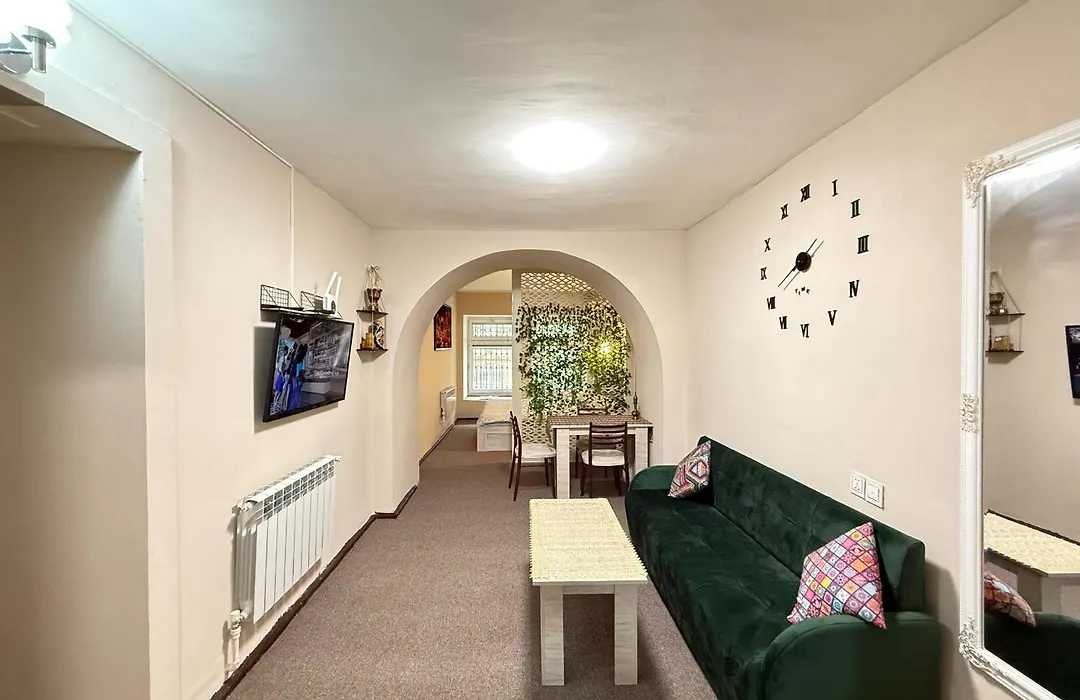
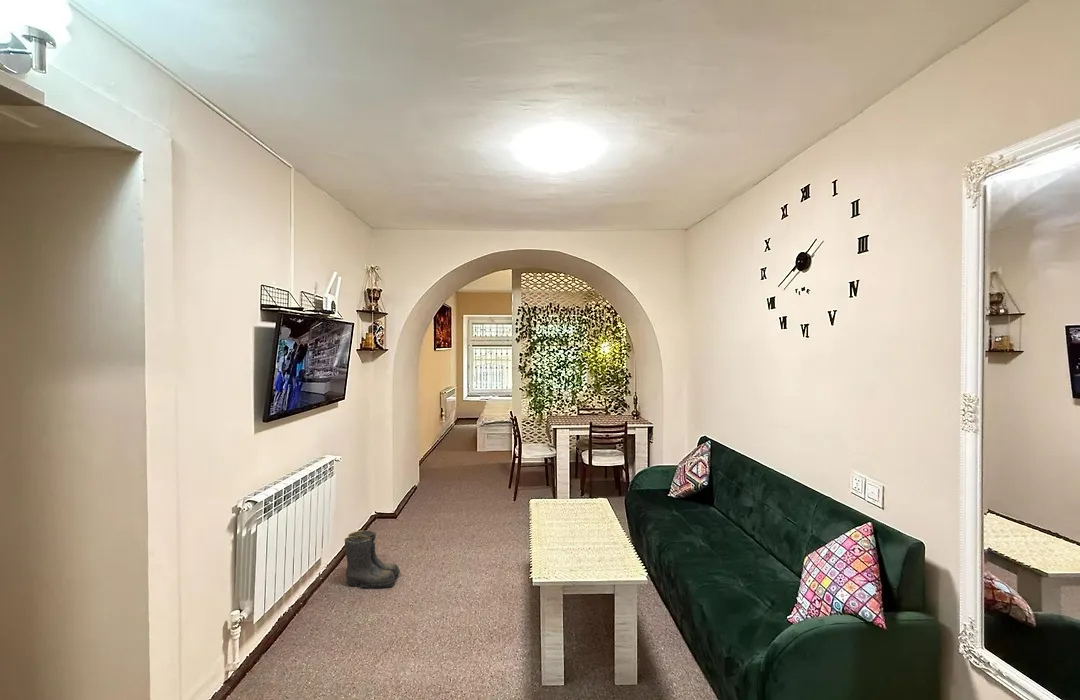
+ boots (372, 557)
